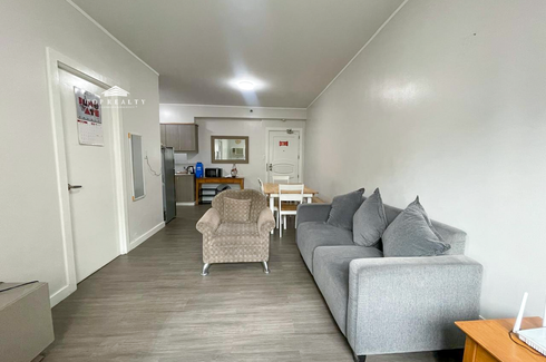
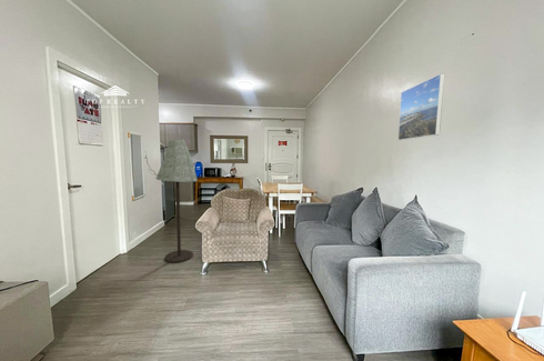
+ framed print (417, 111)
+ floor lamp (178, 199)
